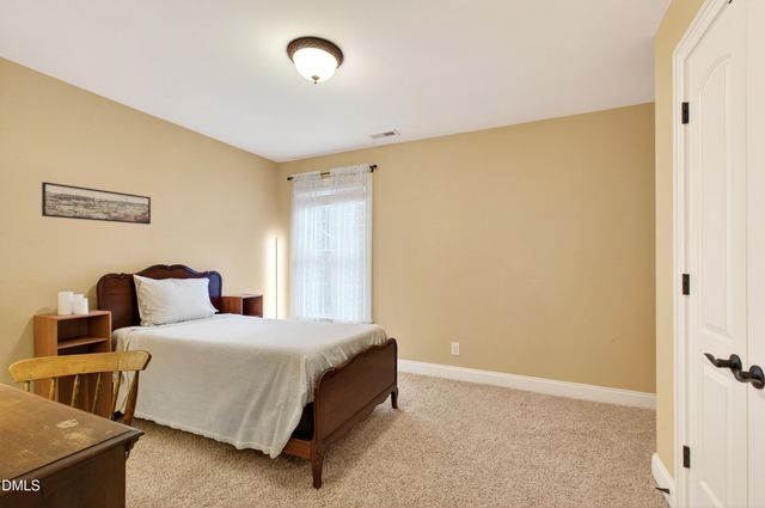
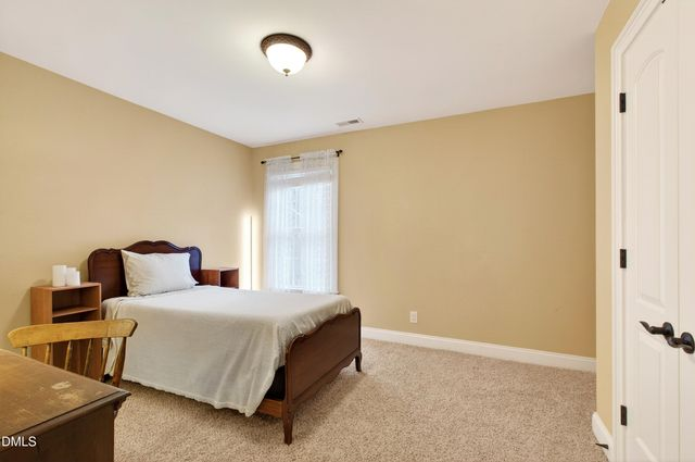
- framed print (102, 206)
